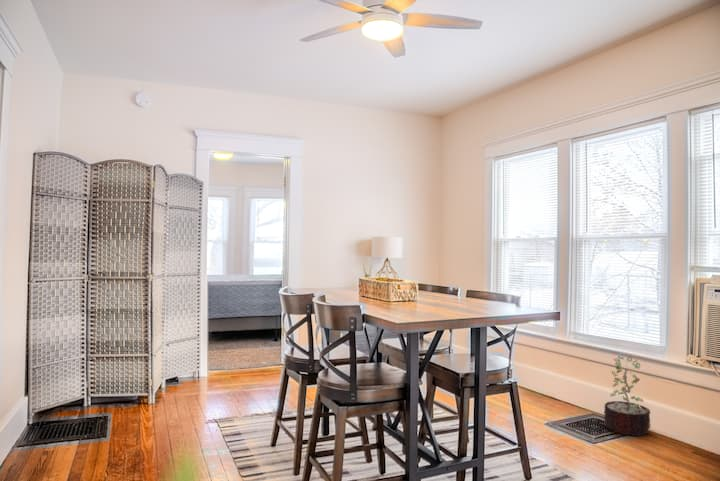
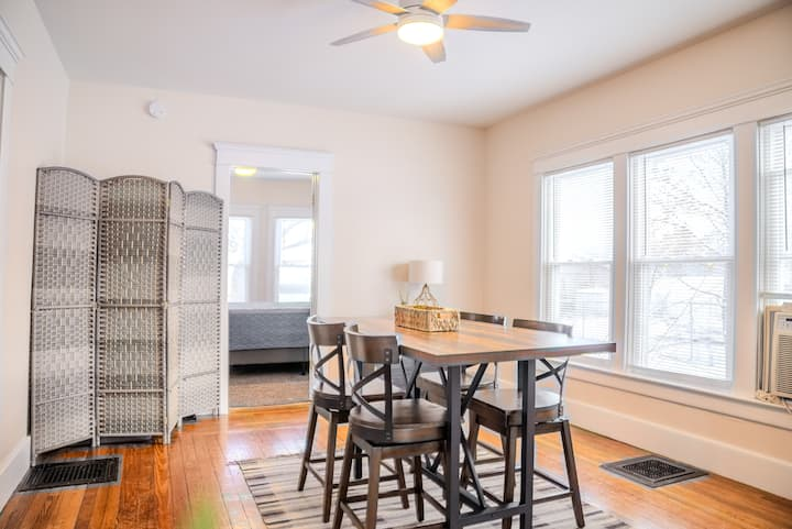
- decorative plant (624, 393)
